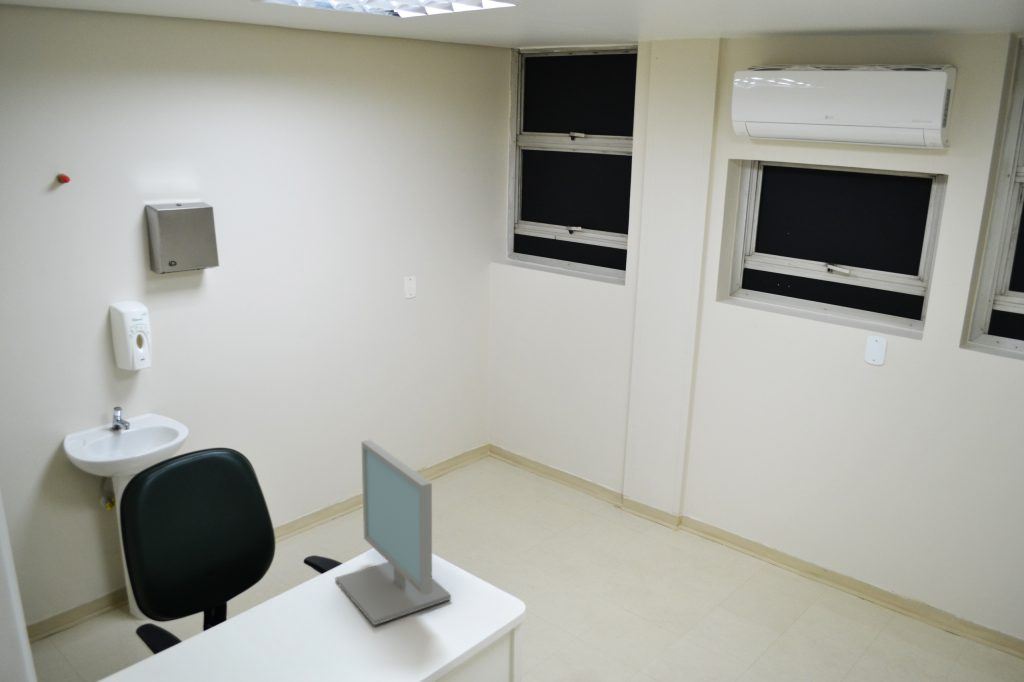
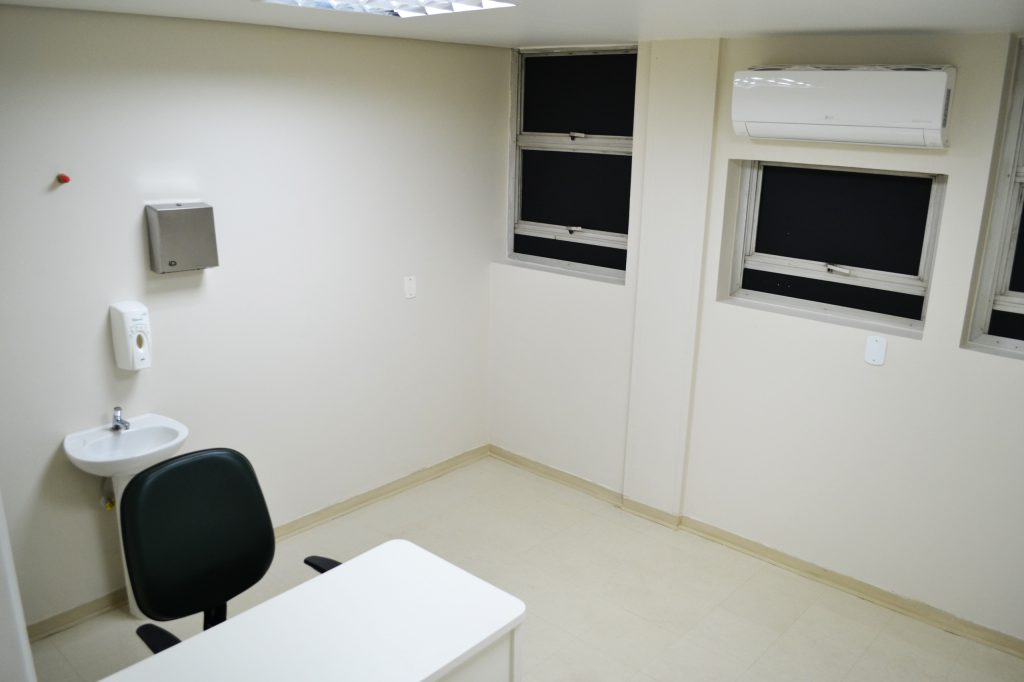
- computer monitor (391, 527)
